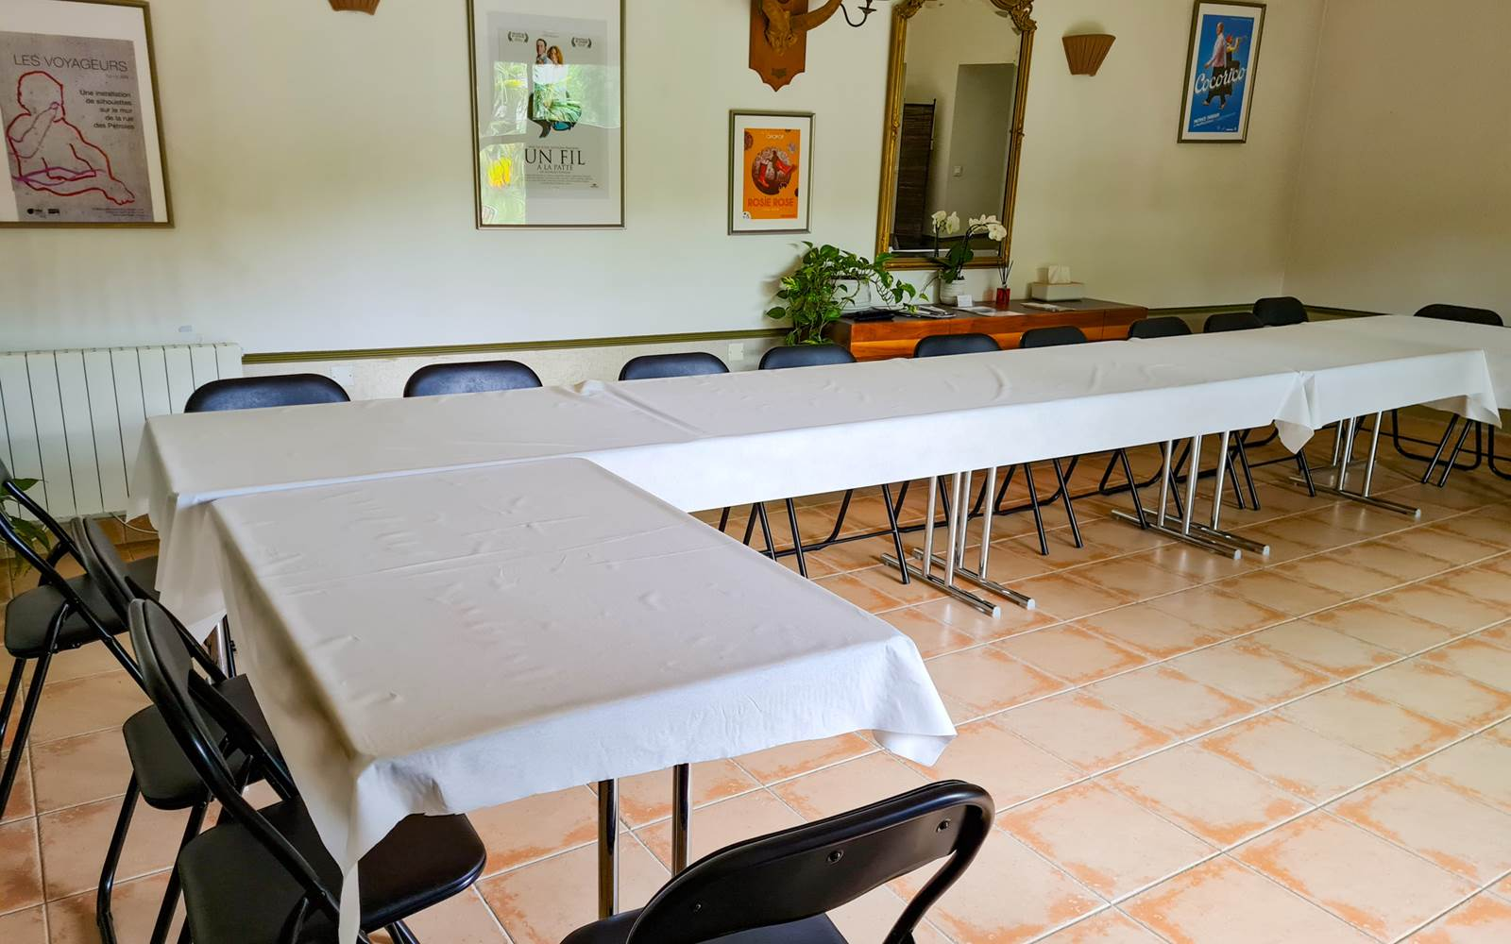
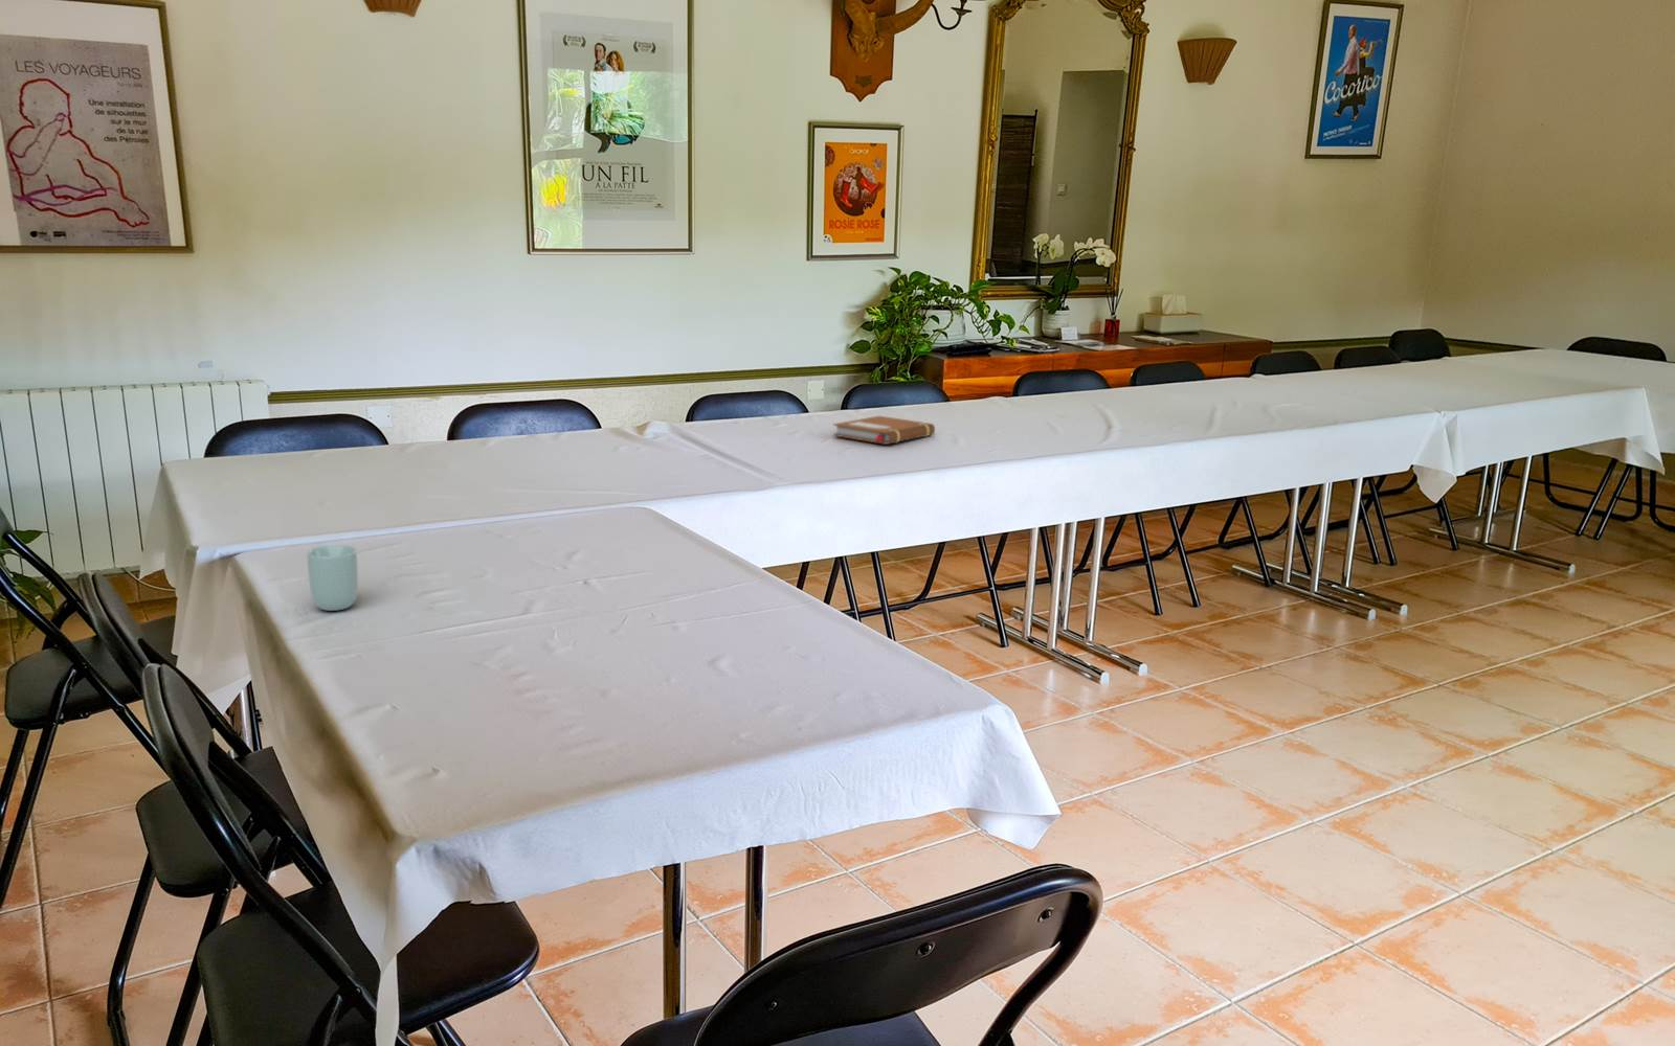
+ notebook (883, 430)
+ cup (333, 578)
